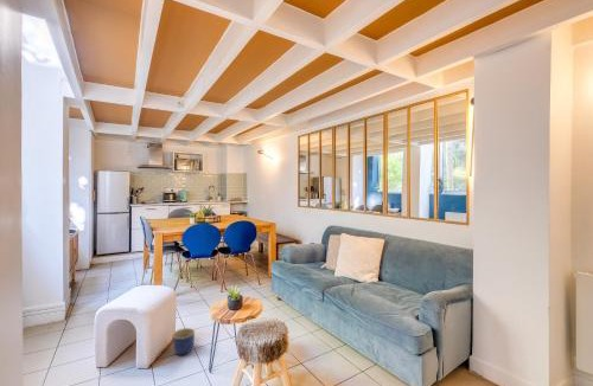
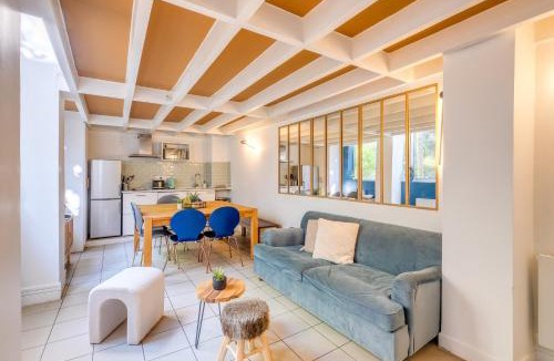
- planter (183, 342)
